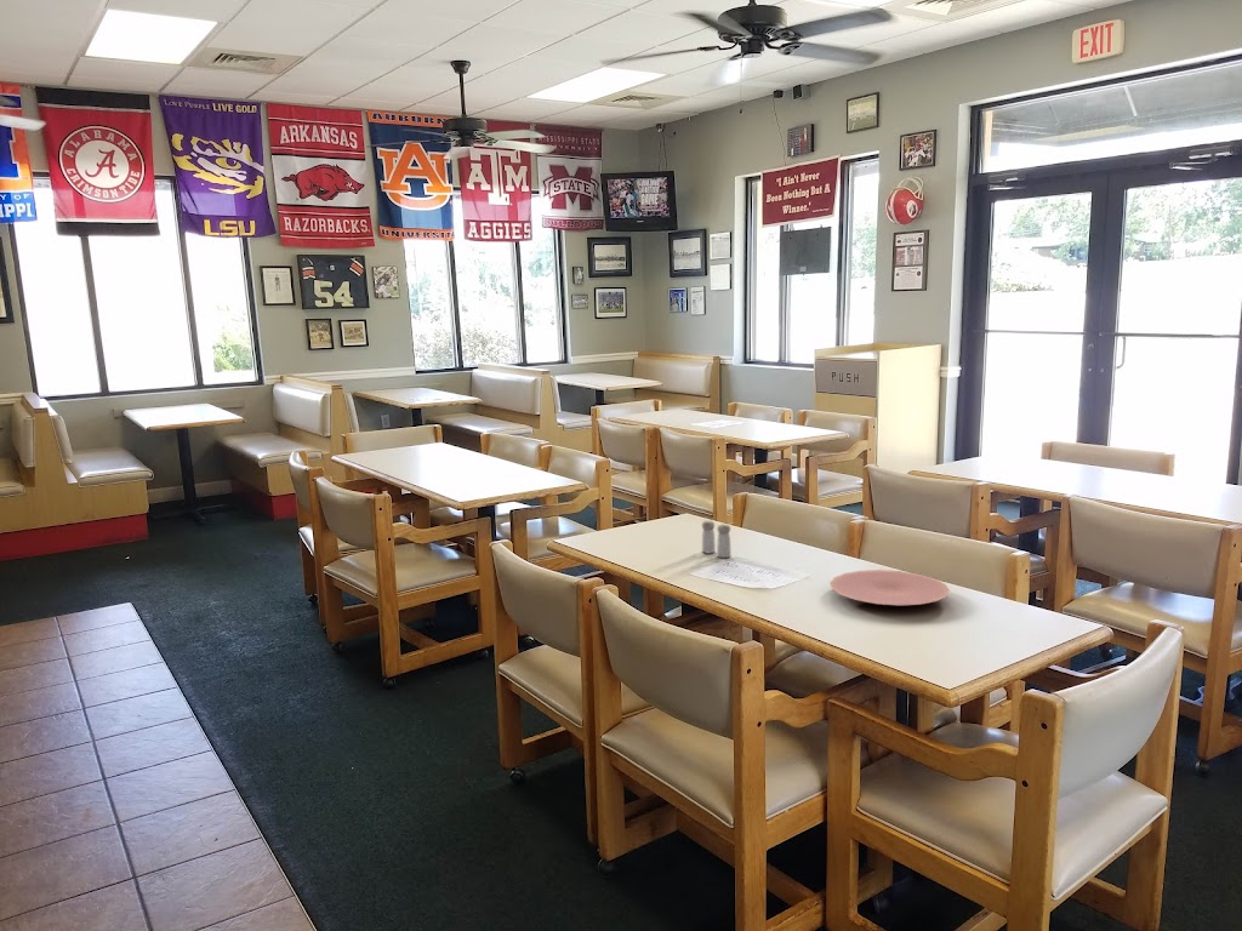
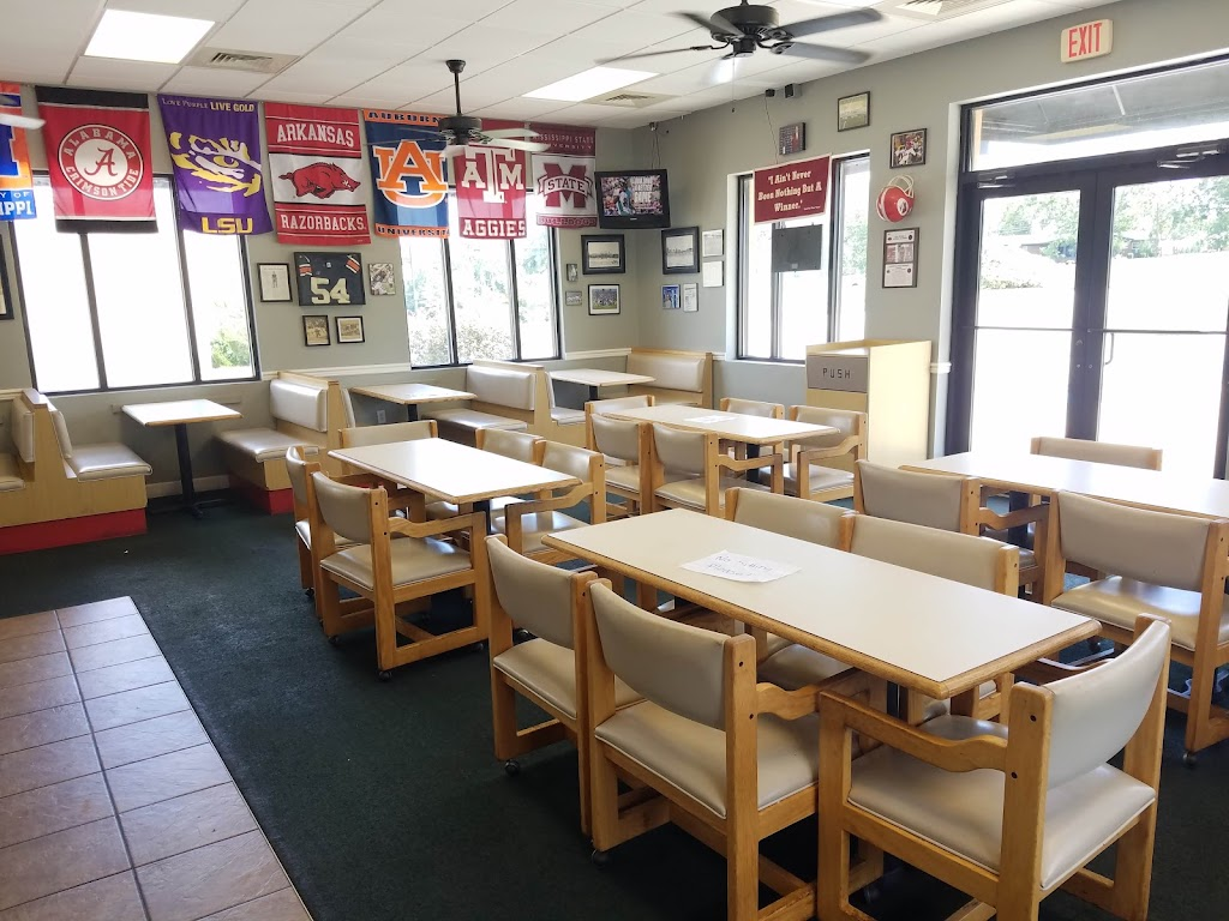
- salt and pepper shaker (713, 538)
- plate (888, 590)
